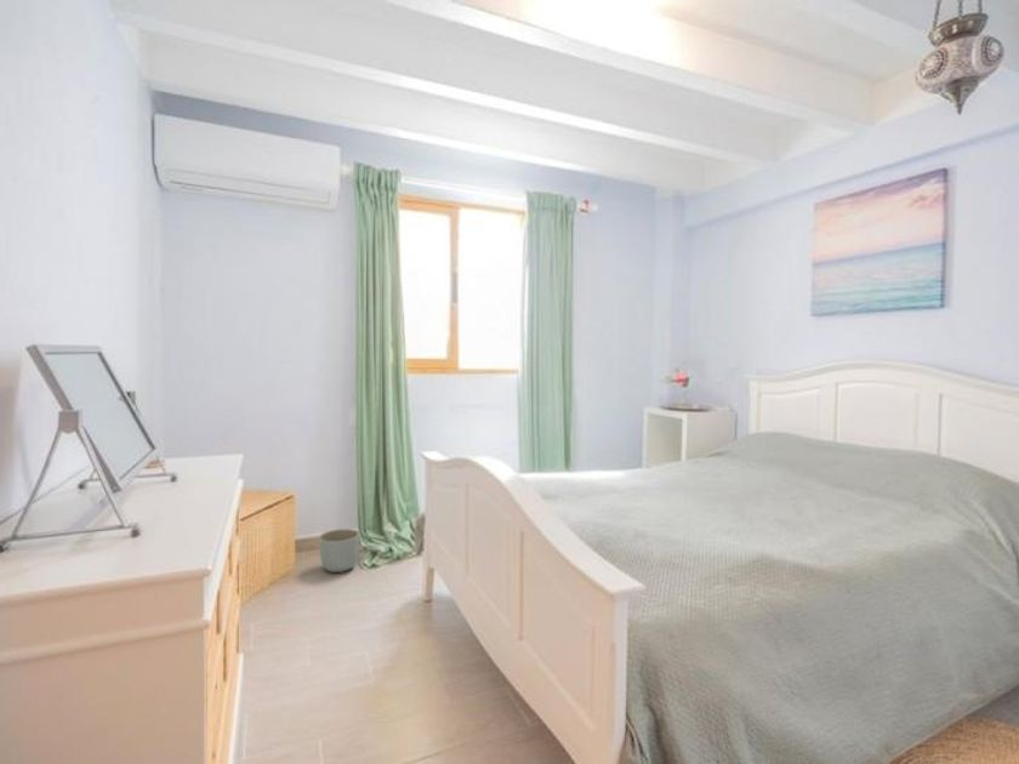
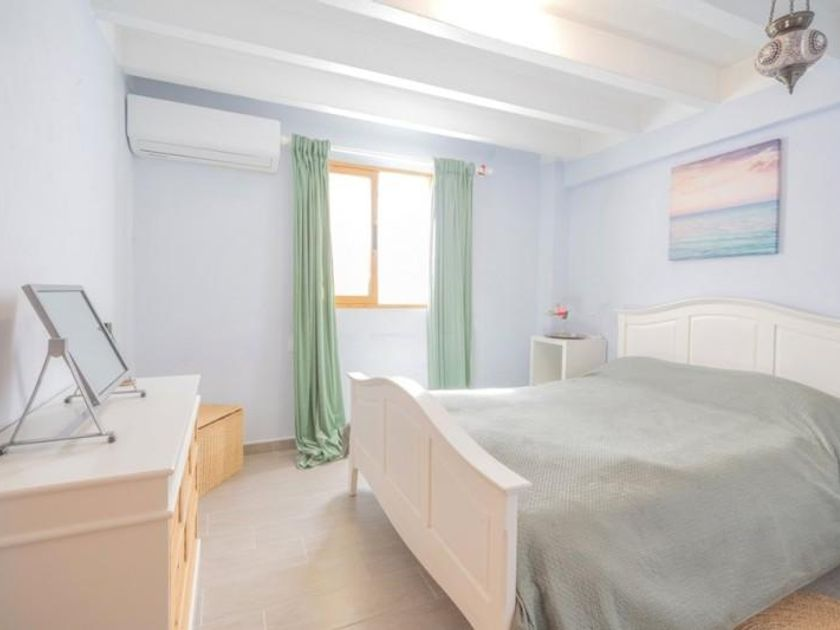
- planter (338, 552)
